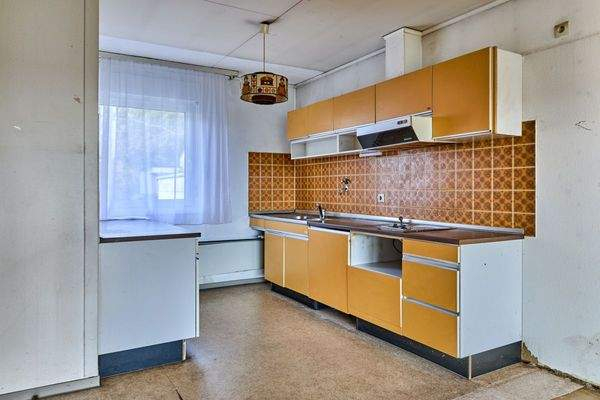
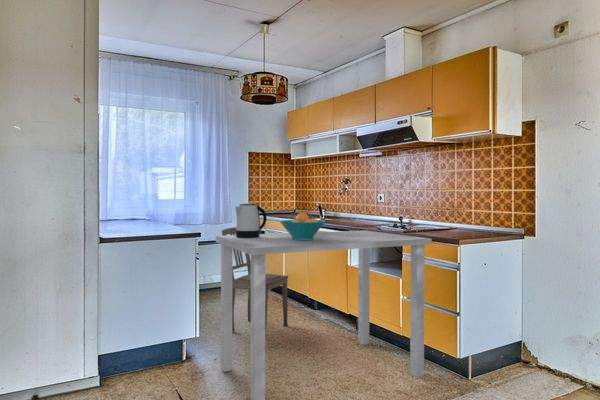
+ kettle (251, 219)
+ dining chair (250, 278)
+ dining table (358, 304)
+ fruit bowl (302, 225)
